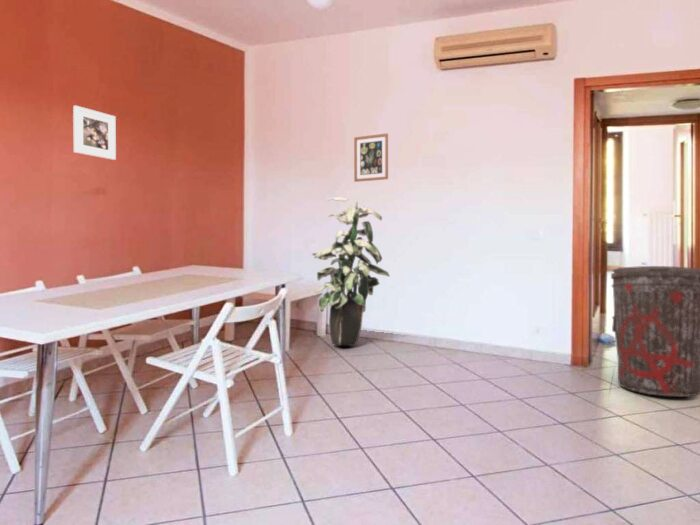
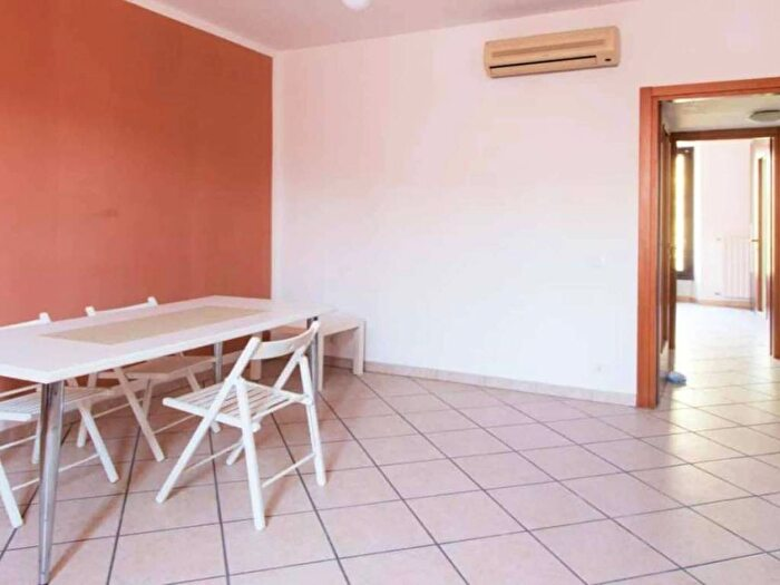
- wall art (370, 158)
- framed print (95, 133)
- indoor plant (346, 271)
- trash can (657, 326)
